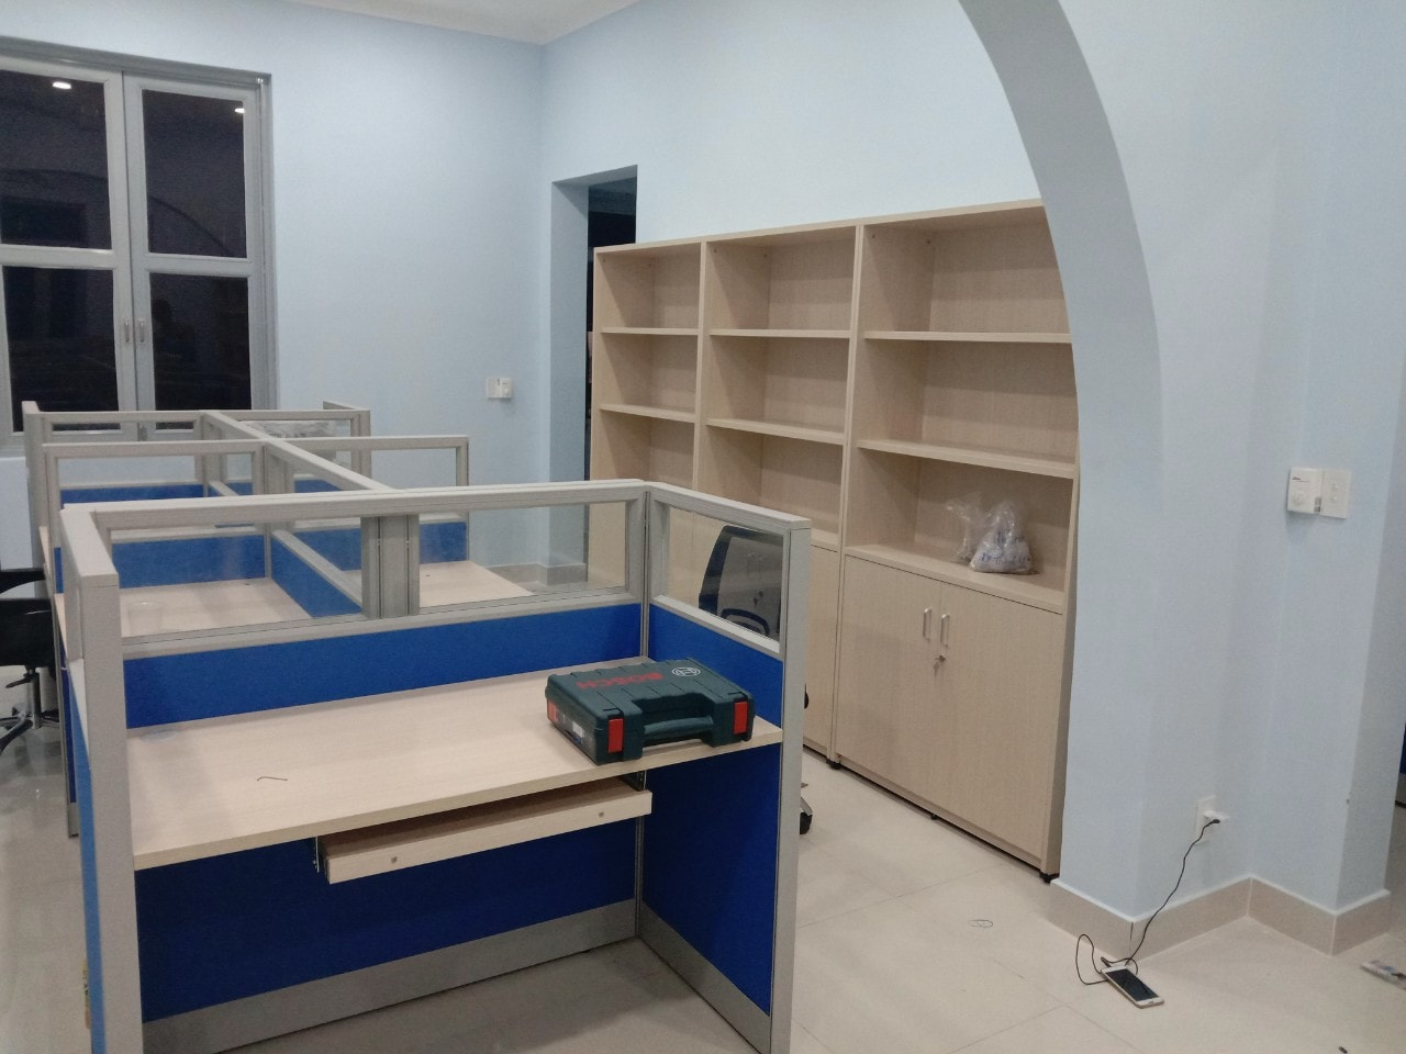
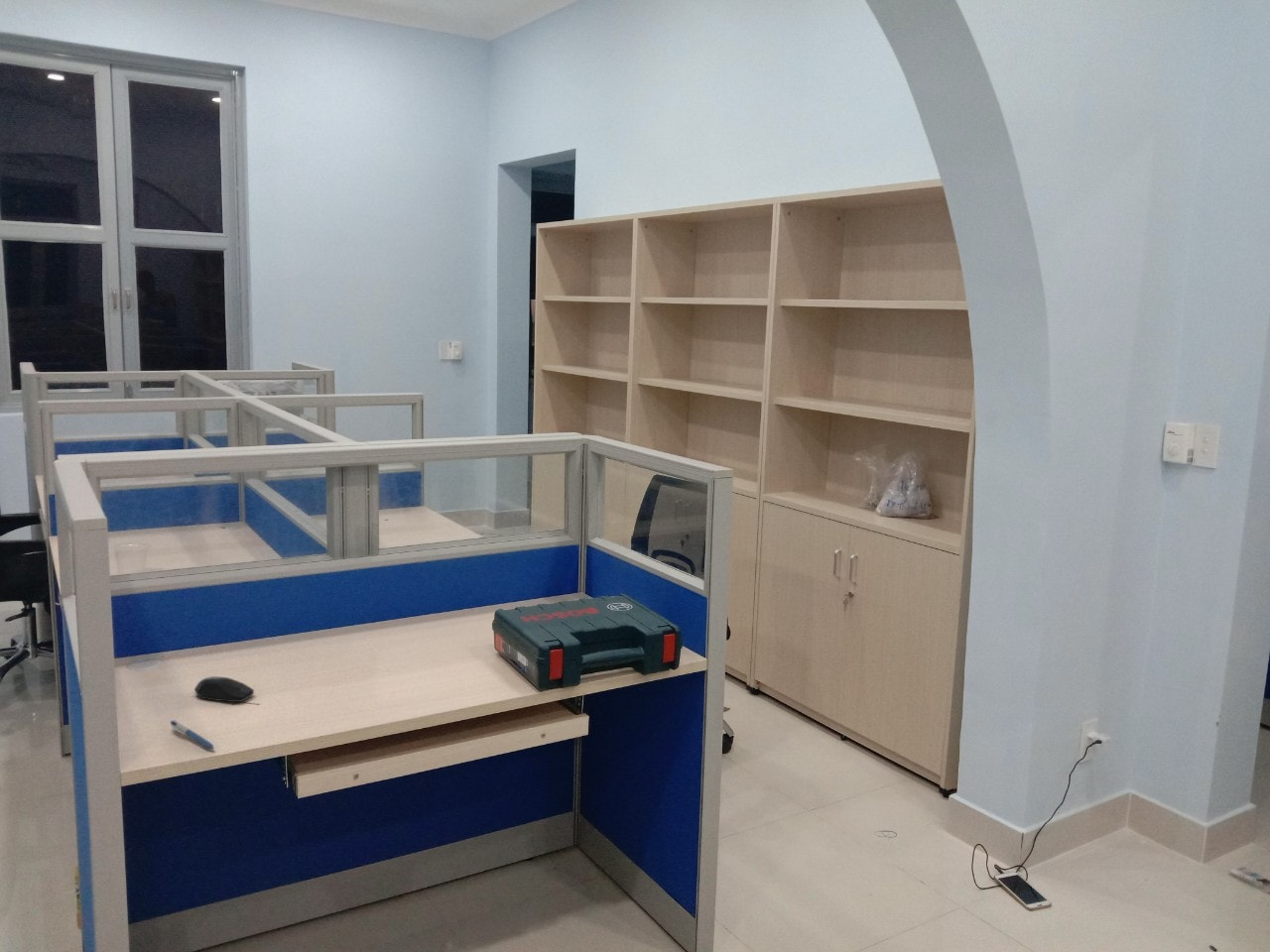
+ computer mouse (224, 687)
+ pen (190, 735)
